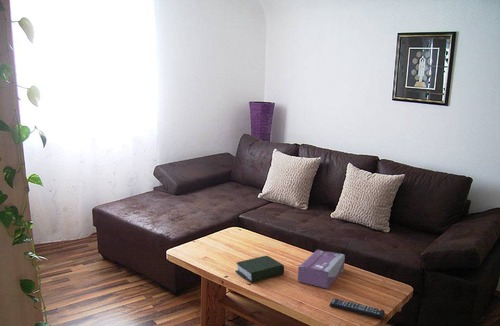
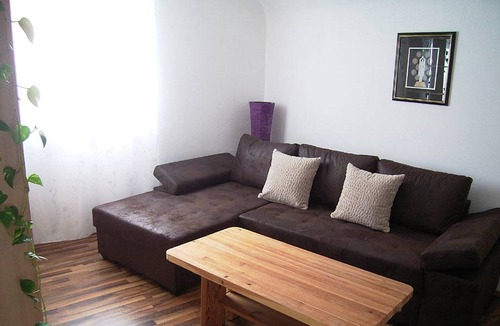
- remote control (356, 308)
- book (259, 268)
- tissue box (321, 267)
